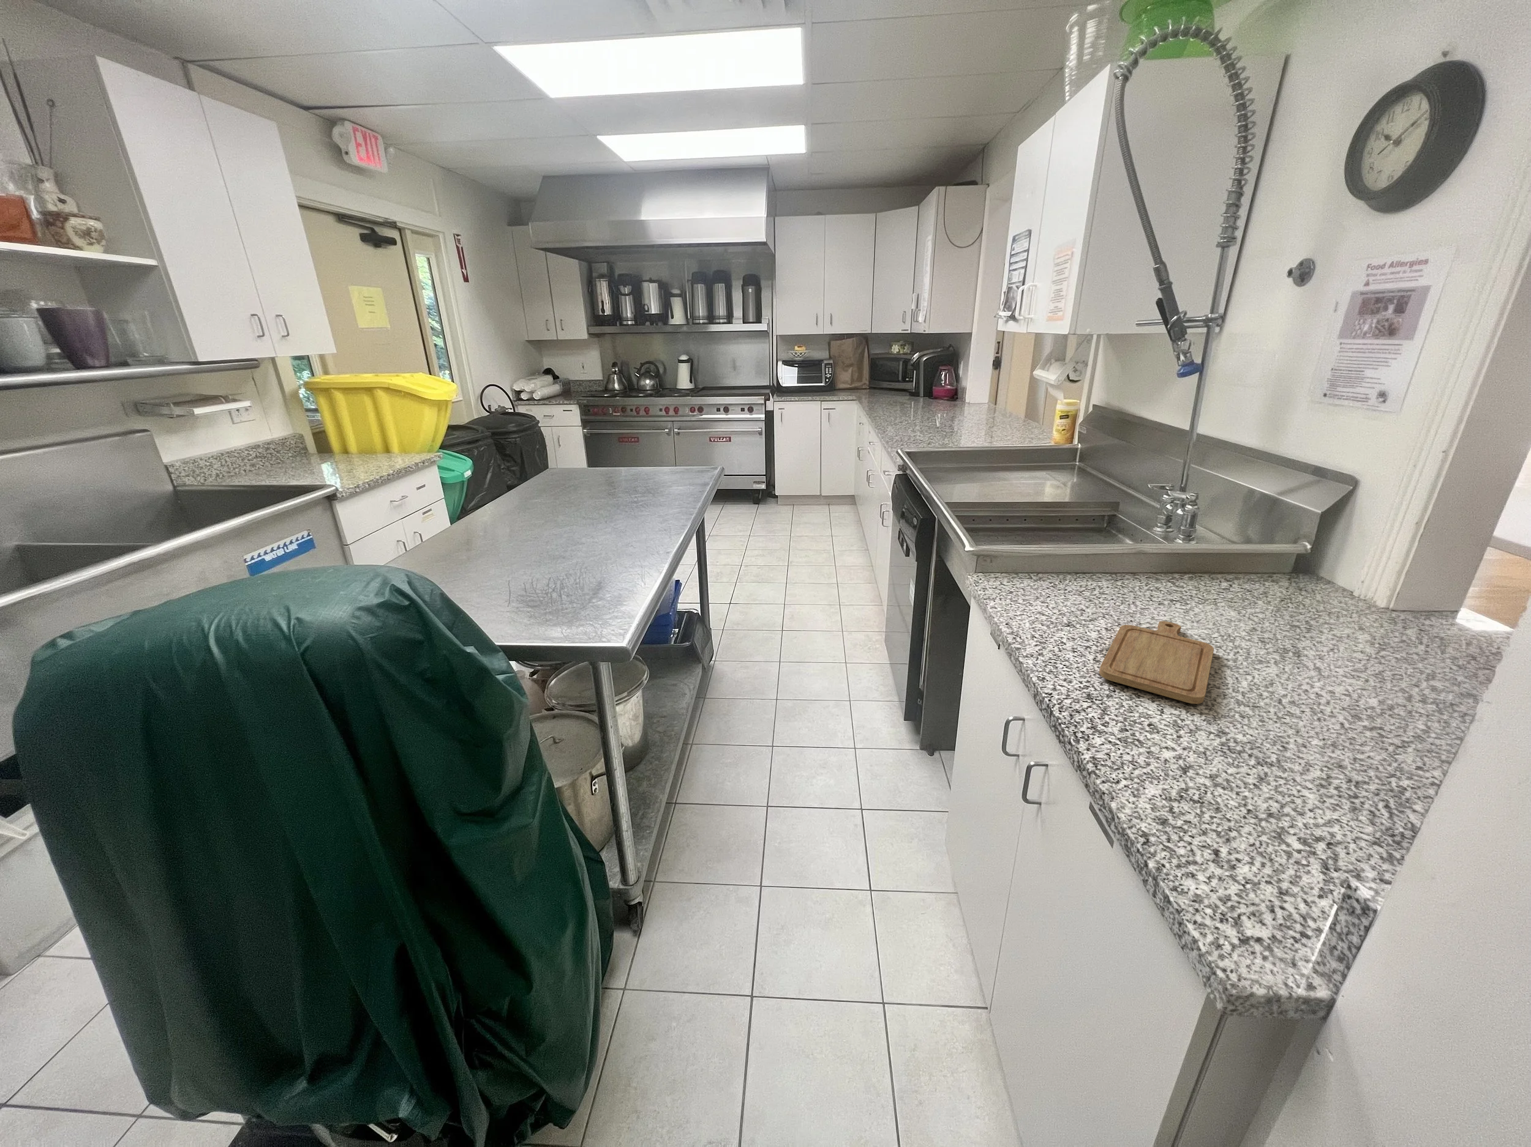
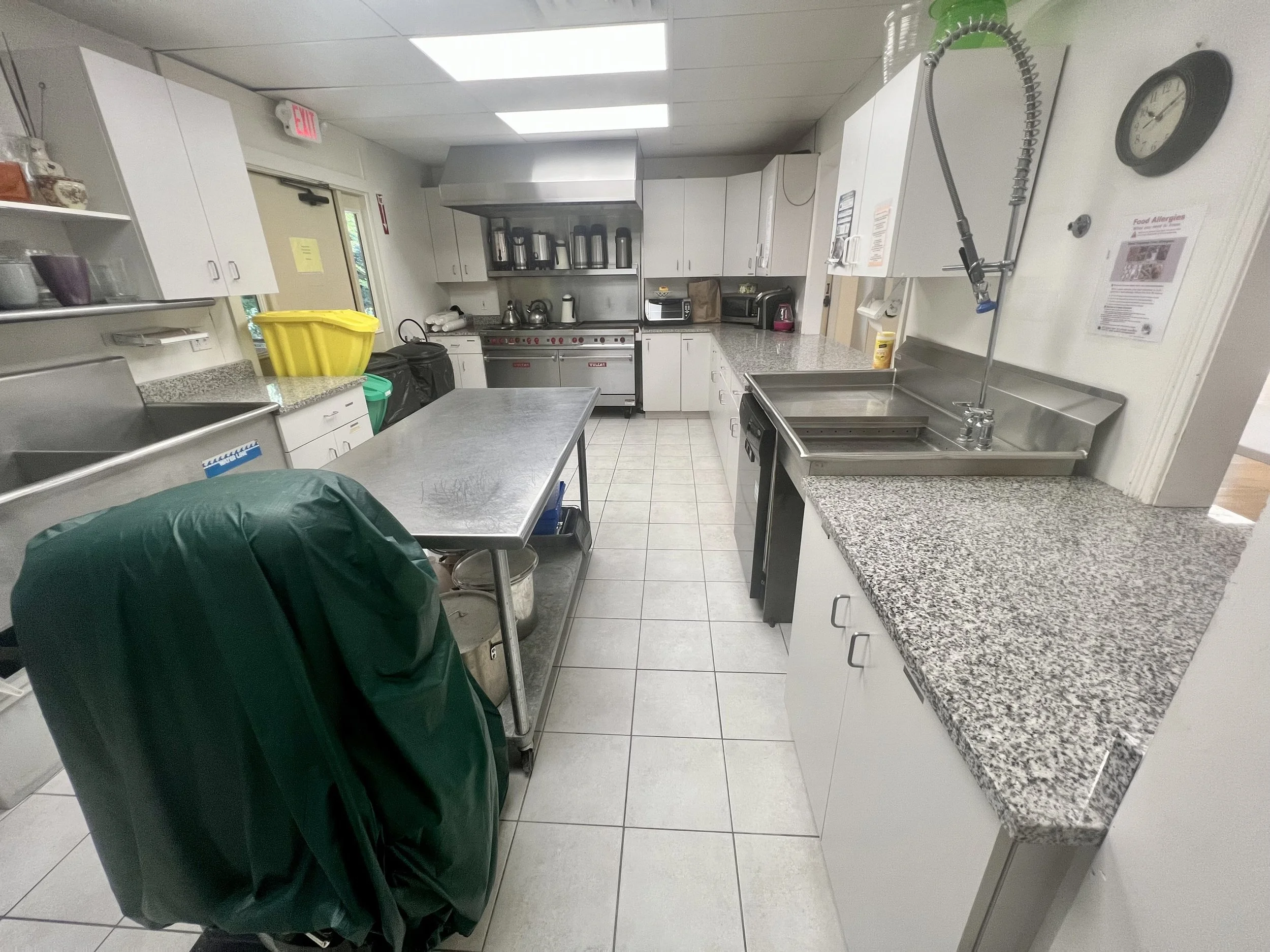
- chopping board (1160, 653)
